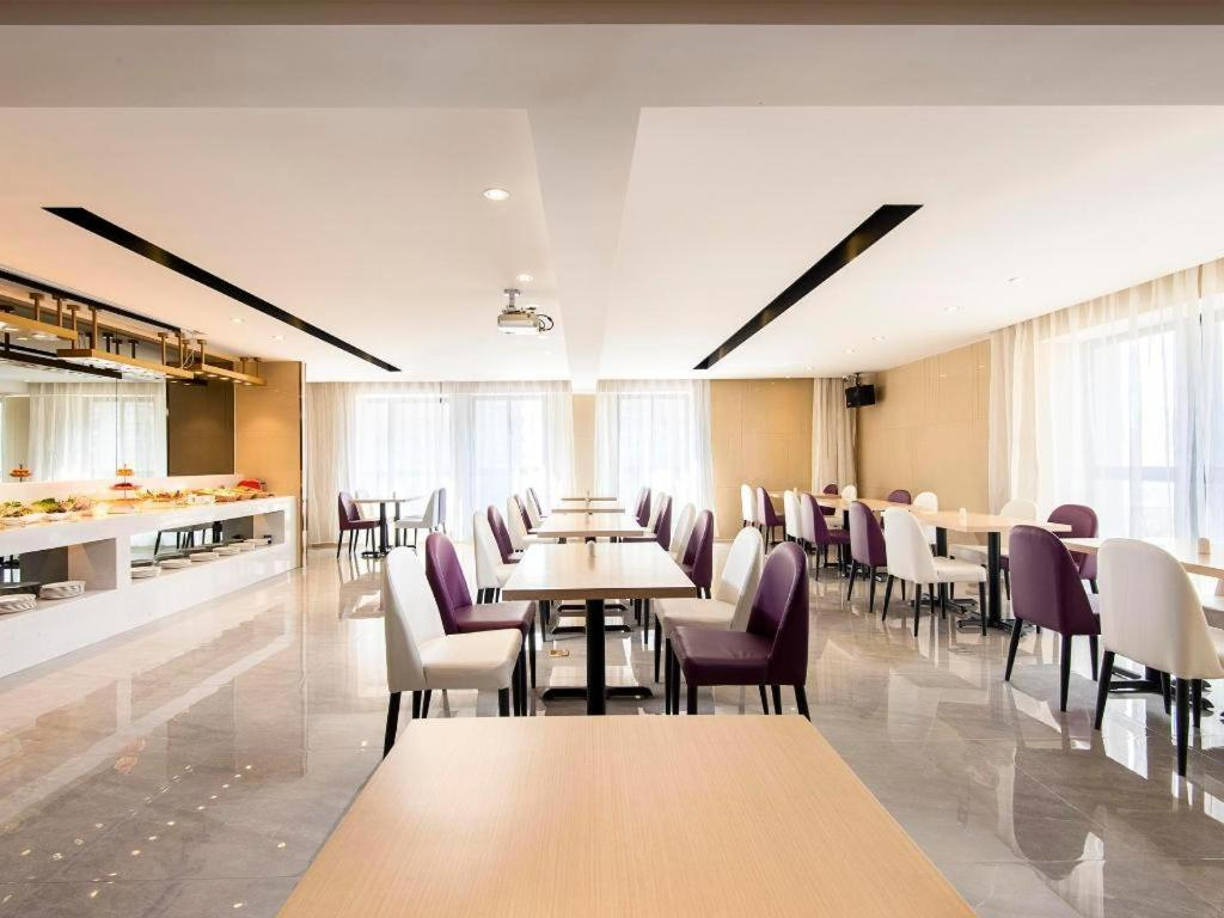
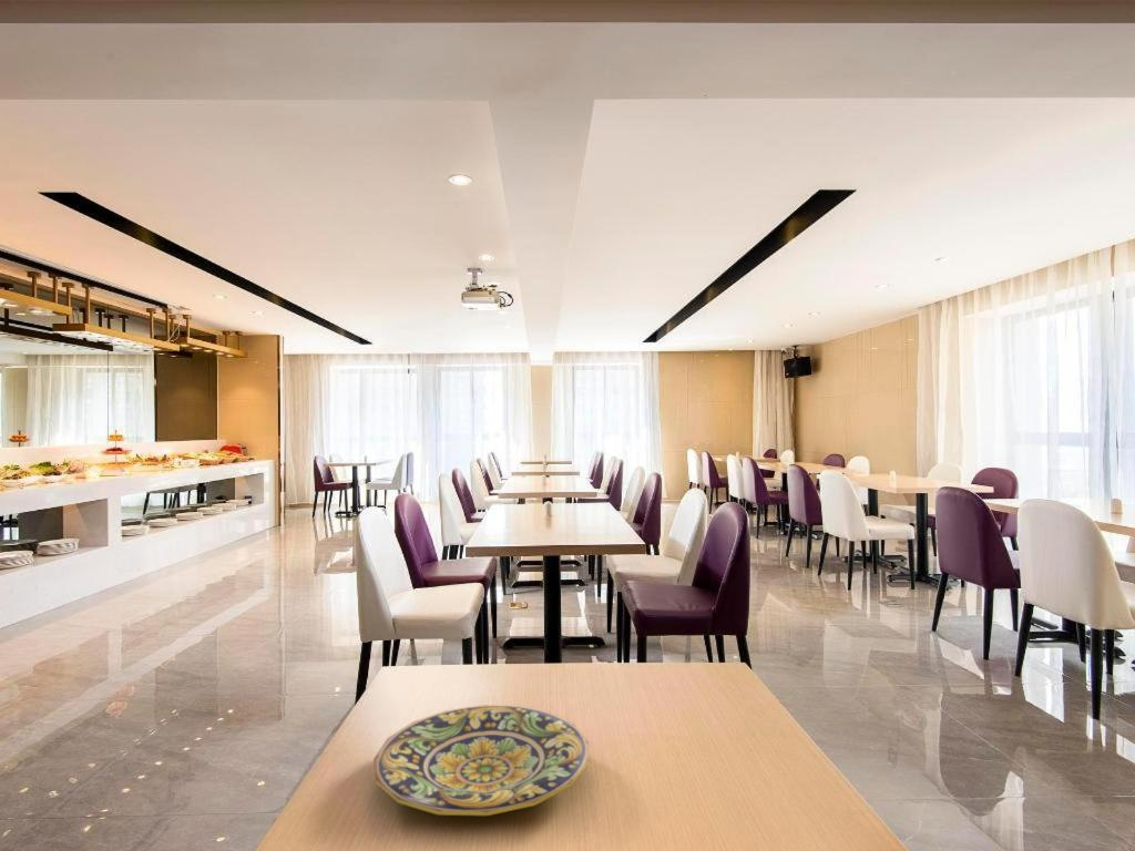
+ plate (483, 760)
